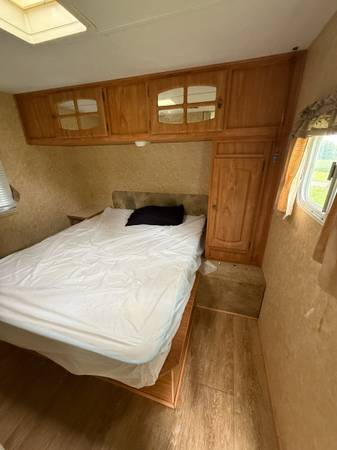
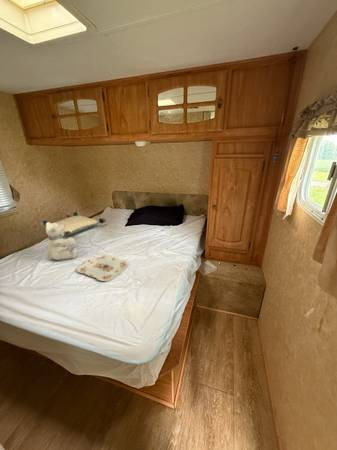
+ serving tray (103, 266)
+ pillow (73, 224)
+ teddy bear (62, 238)
